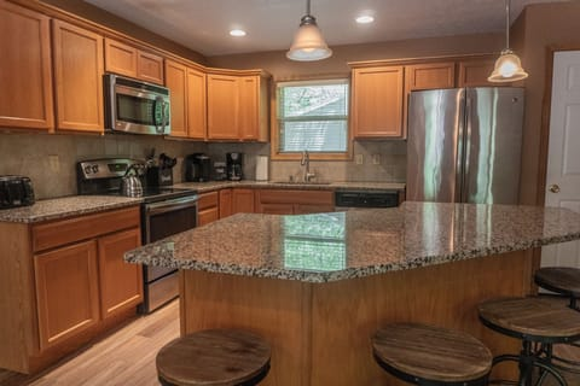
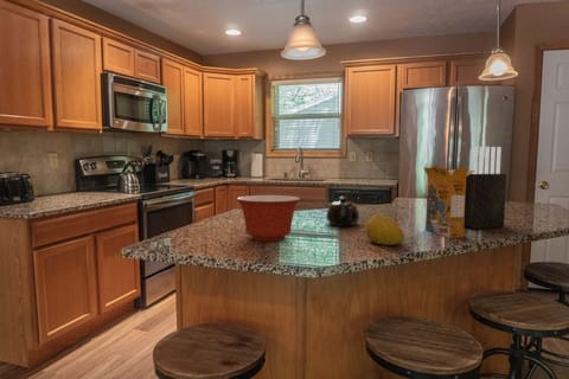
+ mixing bowl (268, 218)
+ cereal box (446, 199)
+ teapot (343, 211)
+ knife block (478, 186)
+ fruit (384, 230)
